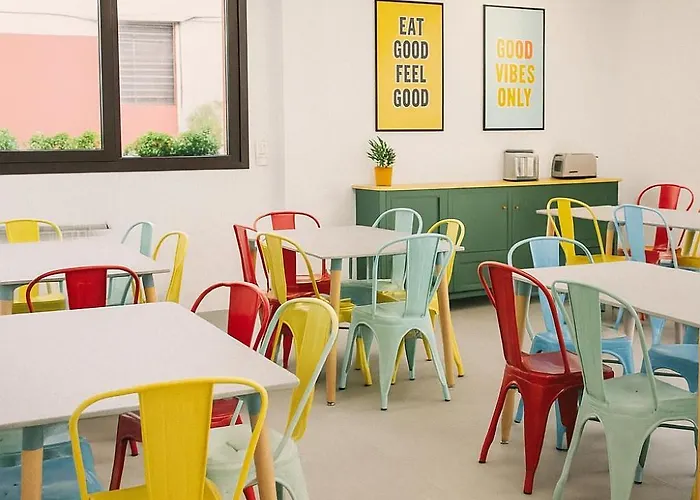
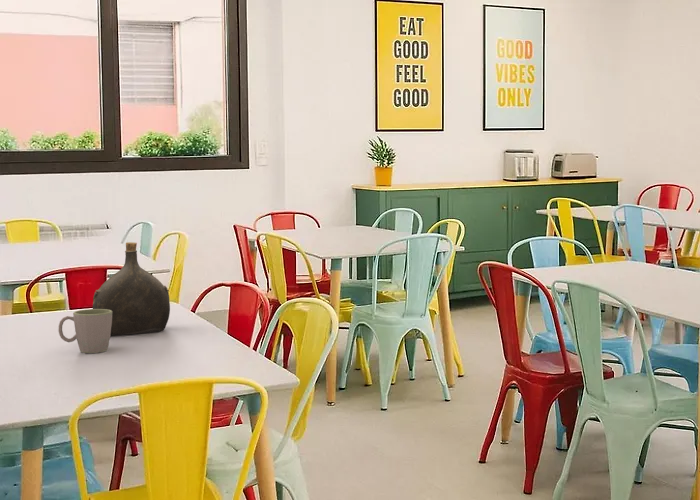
+ mug (85, 331)
+ water jug (131, 287)
